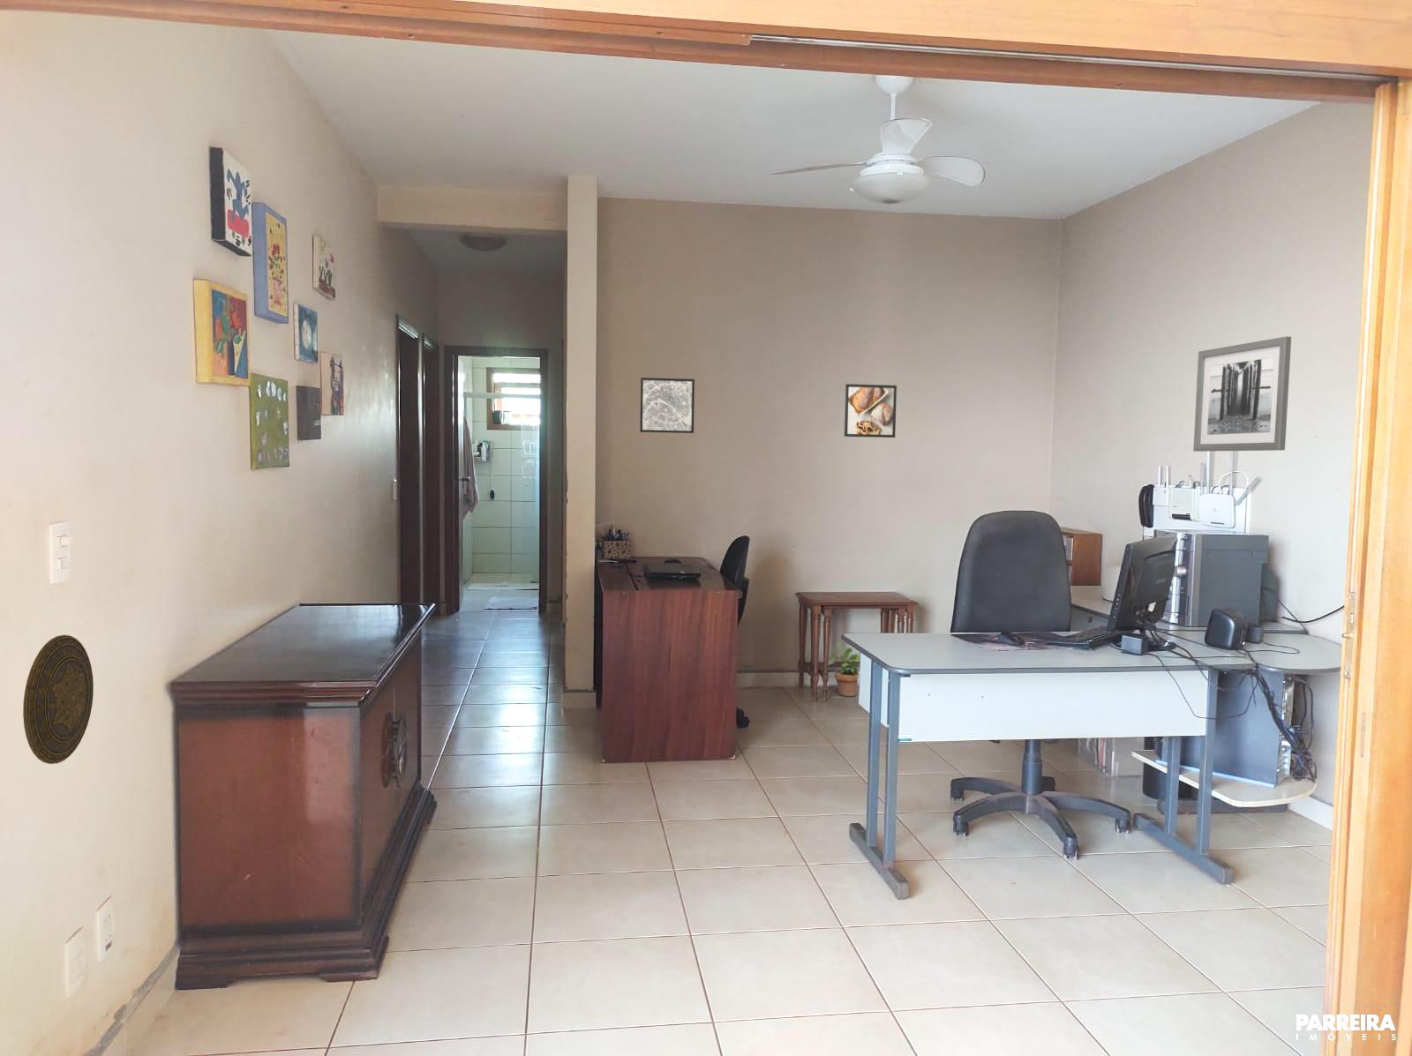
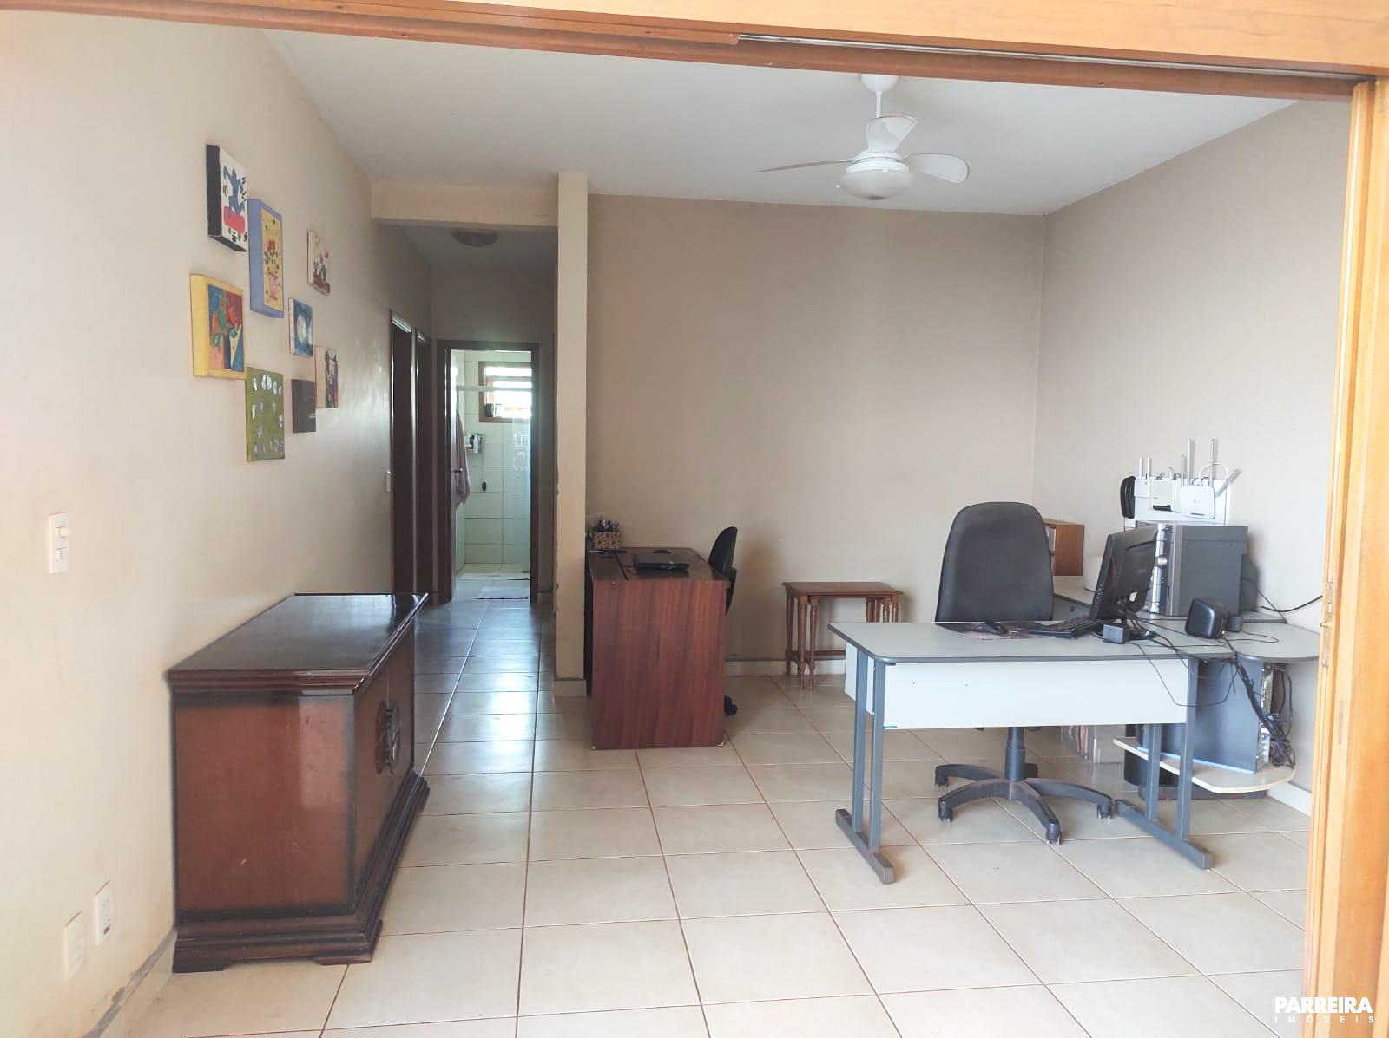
- wall art (667, 405)
- wall art (1238, 398)
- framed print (870, 410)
- potted plant (844, 668)
- decorative plate (65, 698)
